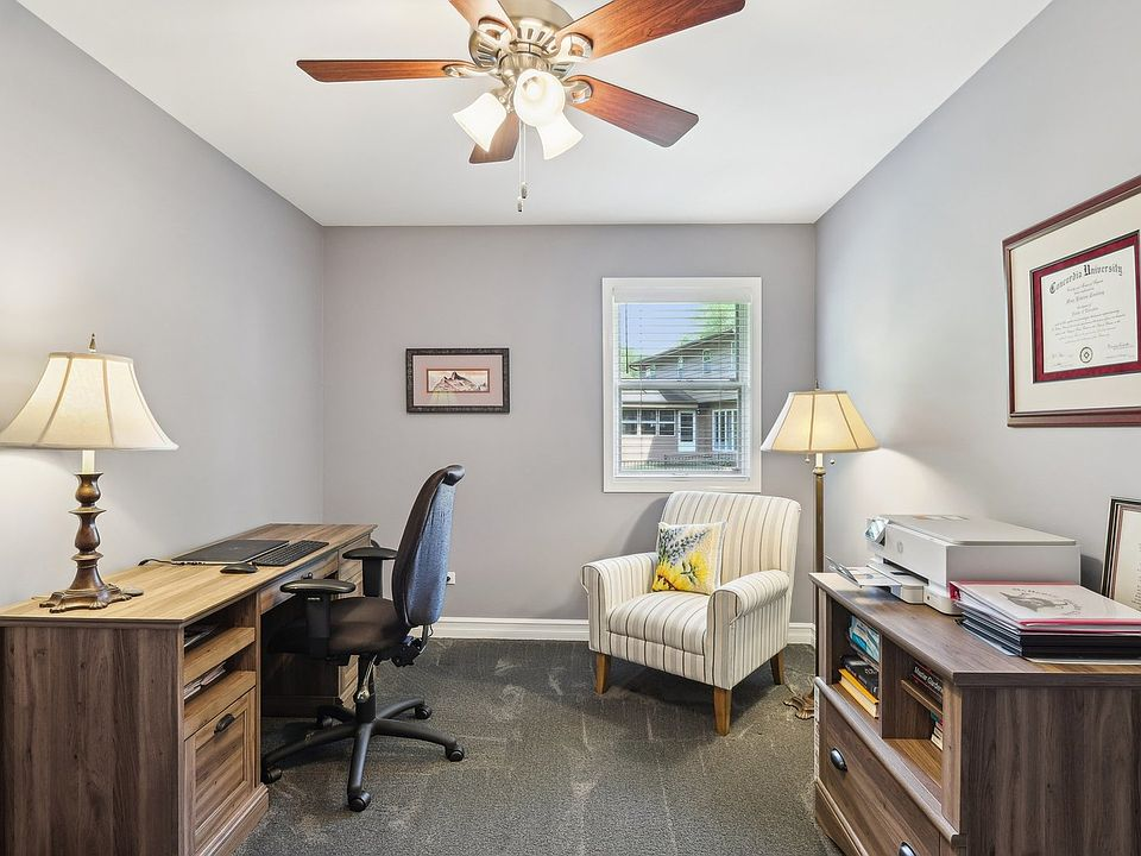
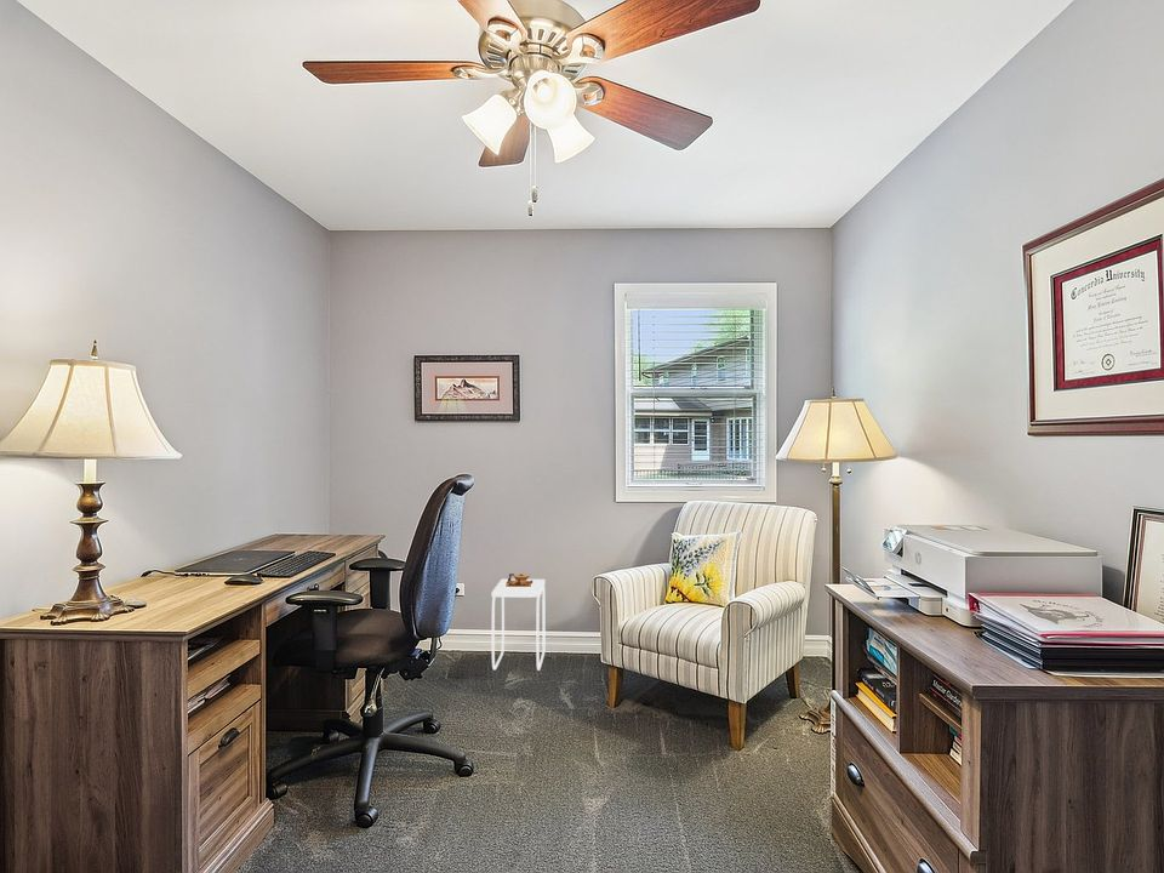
+ side table (503, 618)
